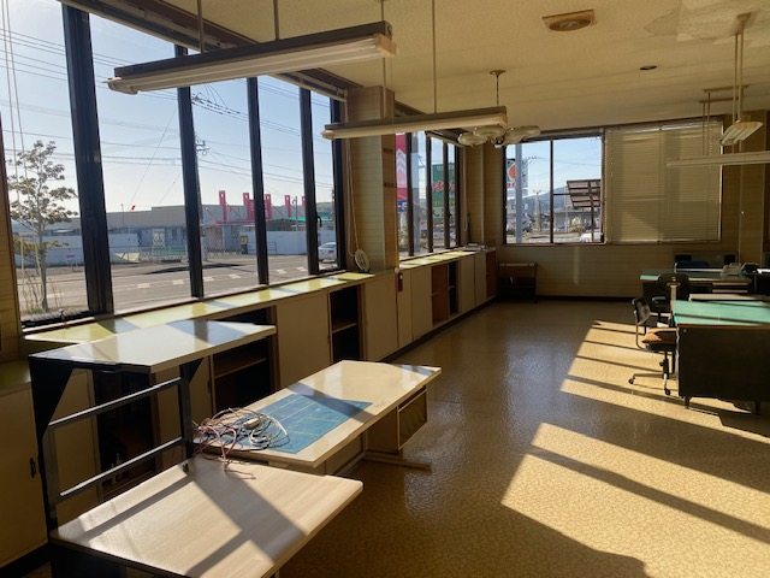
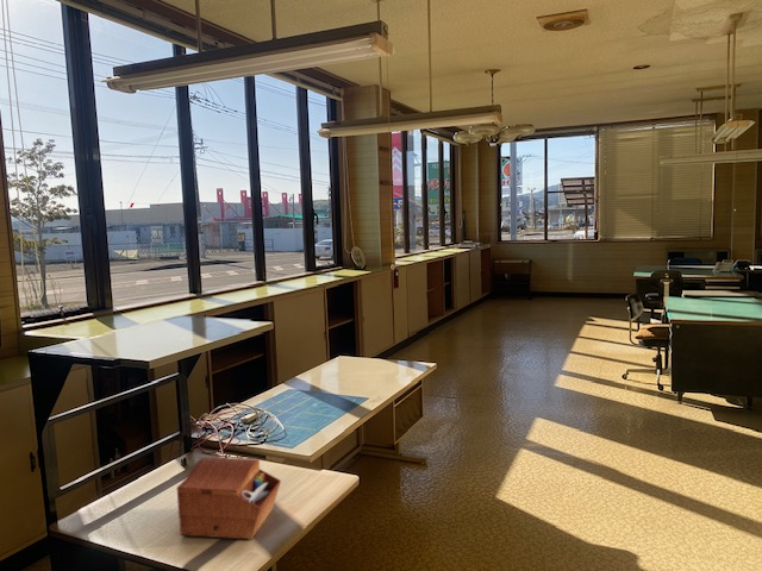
+ sewing box (231, 496)
